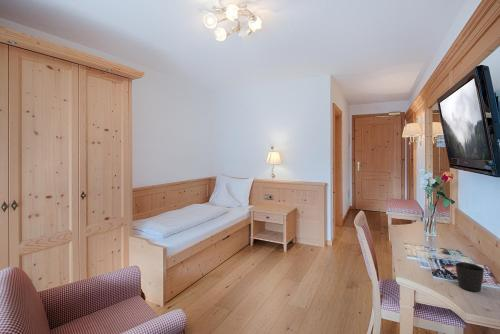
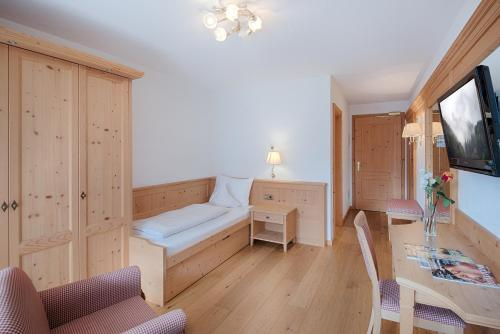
- cup (468, 275)
